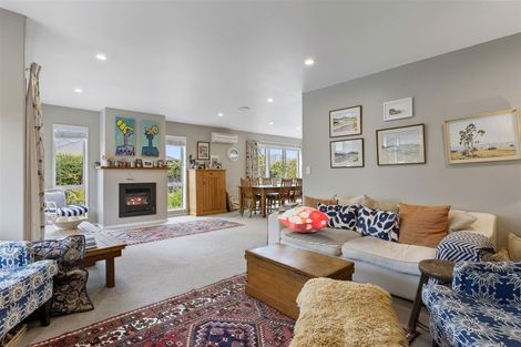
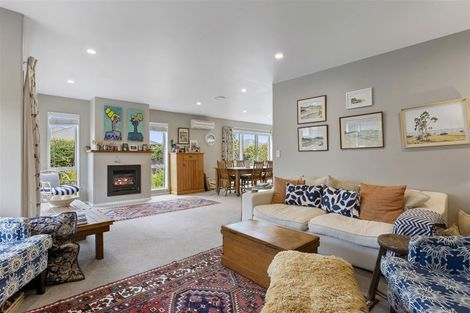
- decorative pillow (302, 218)
